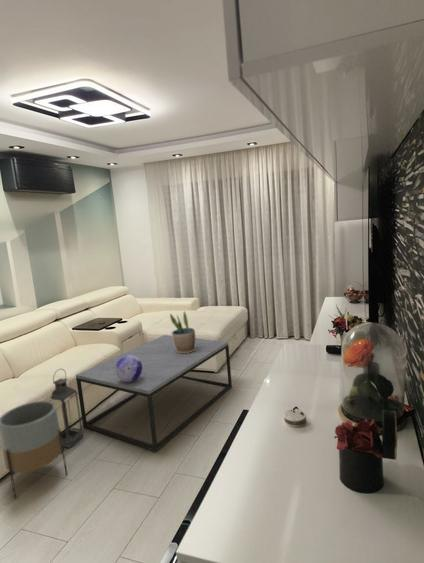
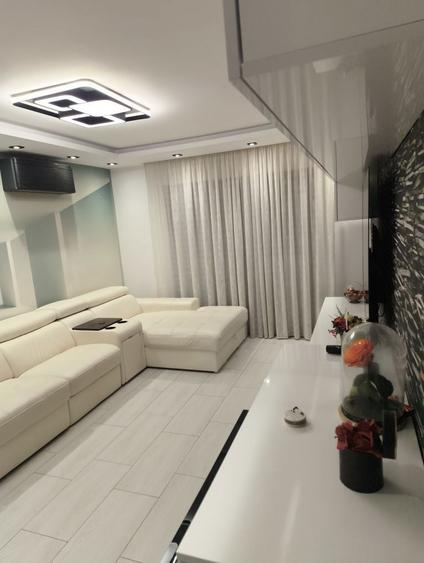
- decorative sphere (128, 368)
- lantern (63, 405)
- potted plant (183, 329)
- planter (32, 446)
- coffee table (160, 381)
